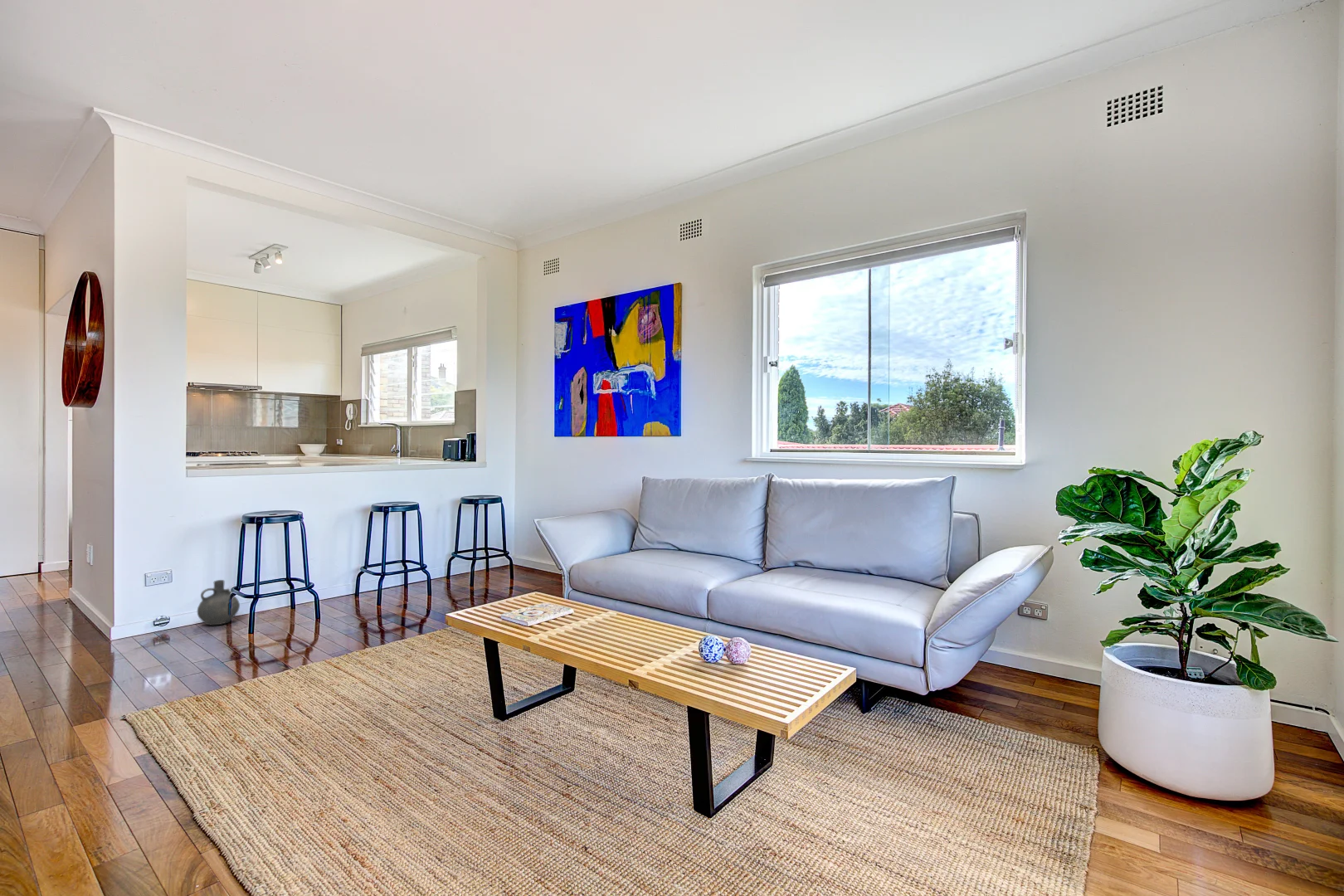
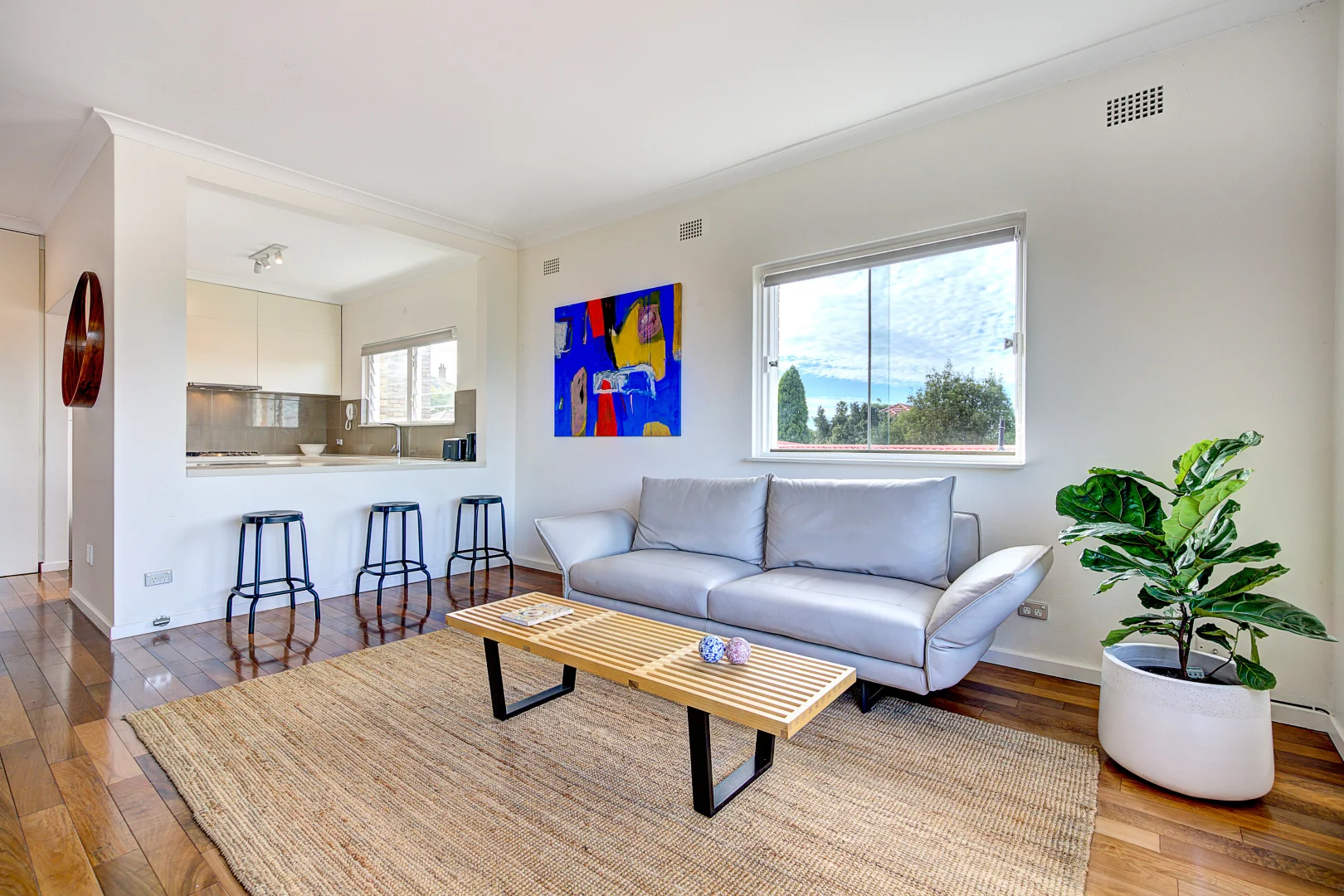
- ceramic jug (218, 601)
